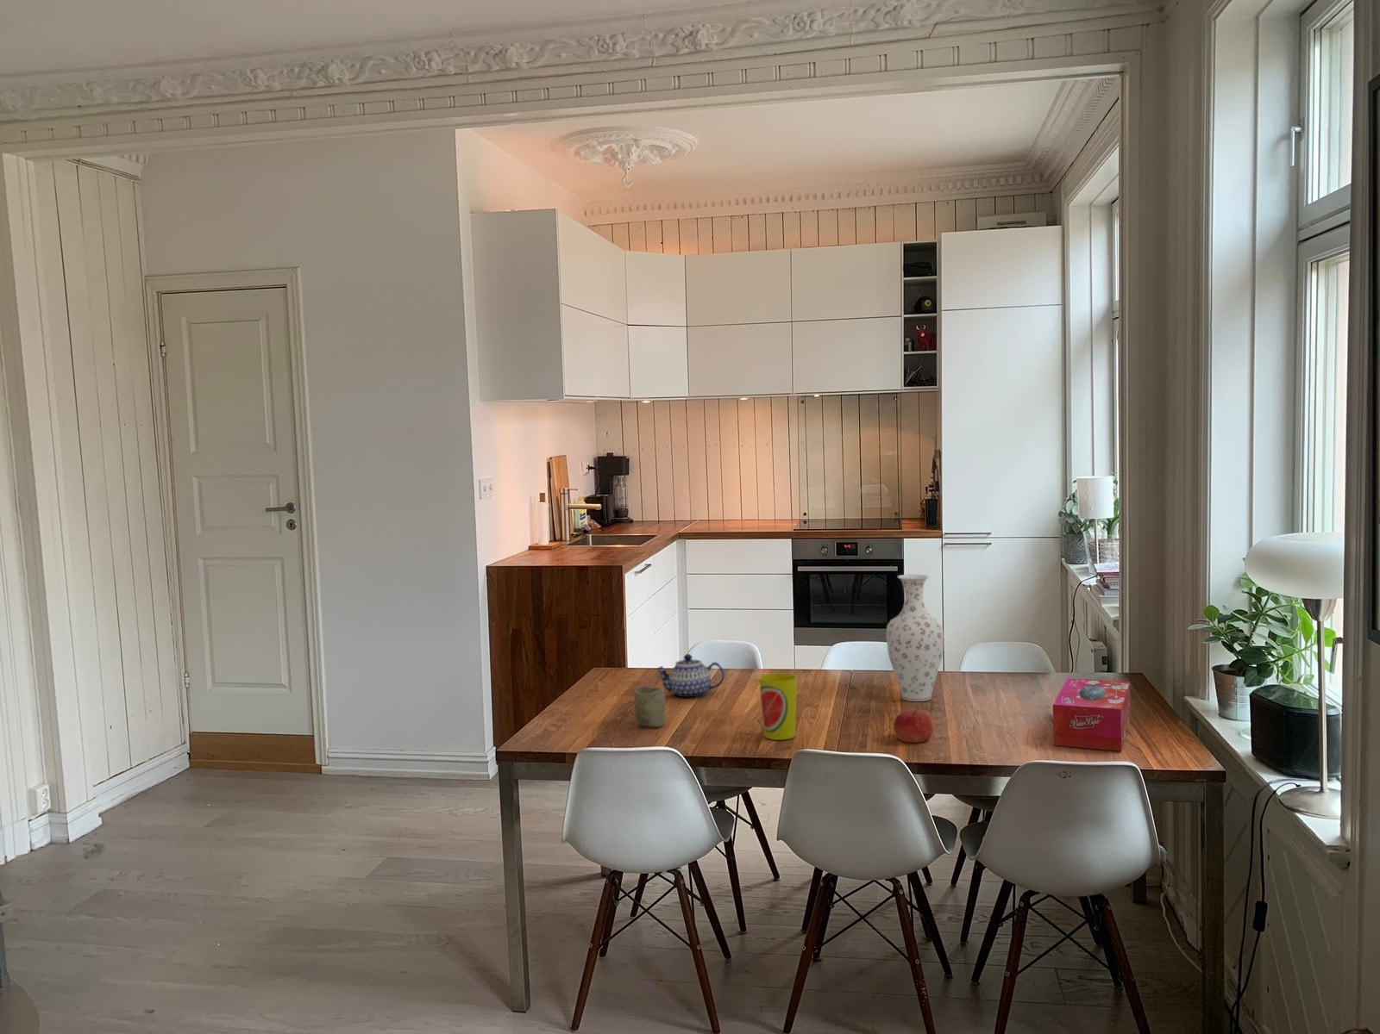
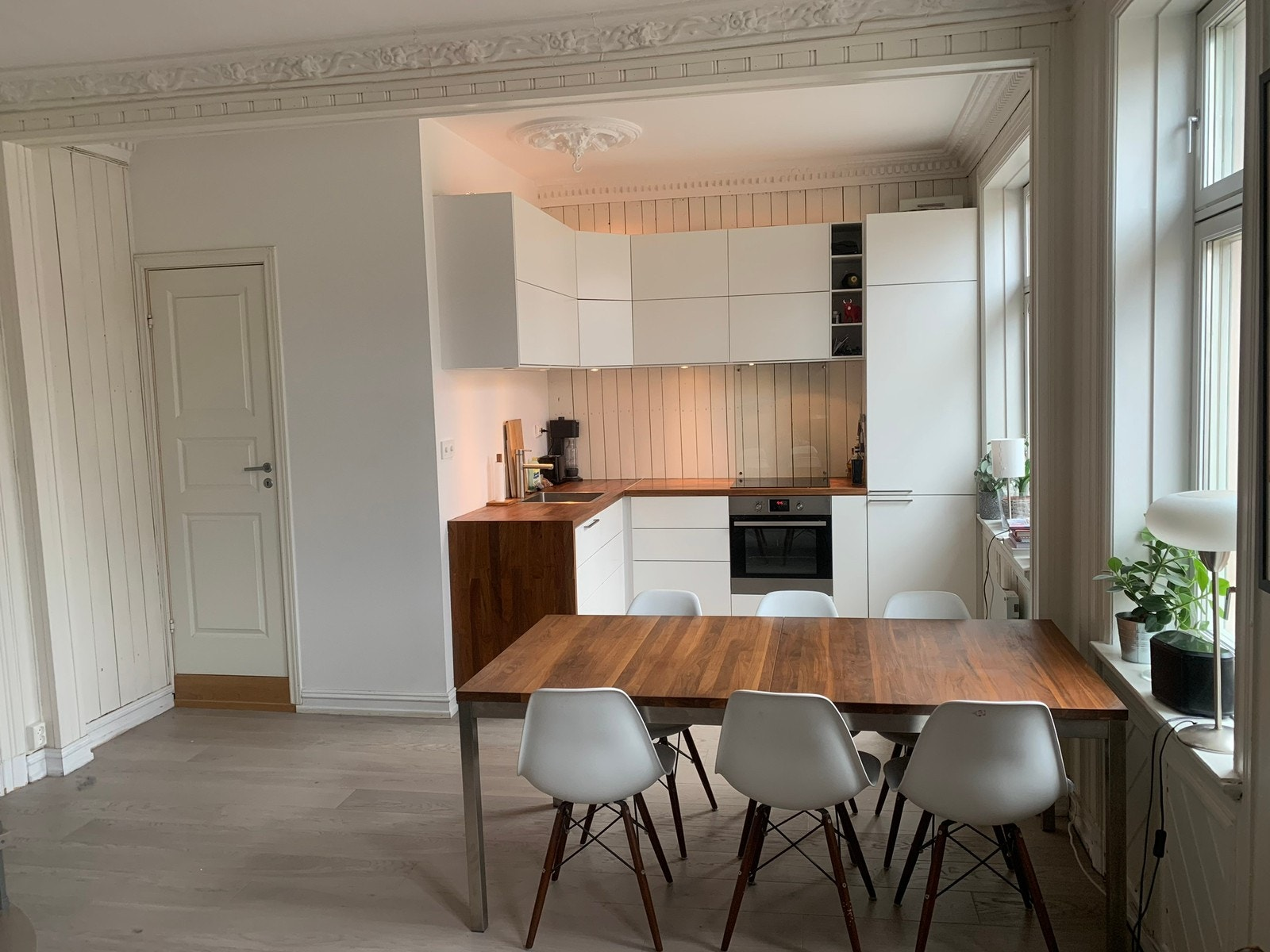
- teapot (690, 673)
- cup (650, 707)
- vase (914, 636)
- tissue box (1093, 711)
- cup (779, 707)
- fruit (914, 724)
